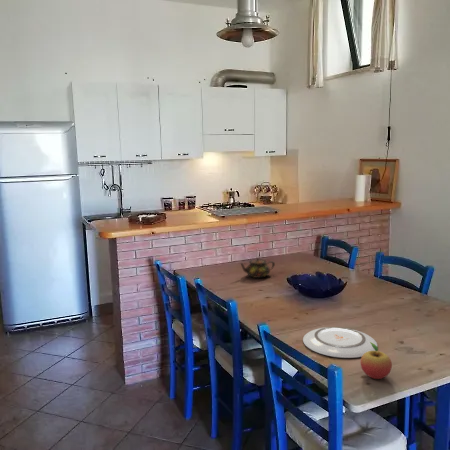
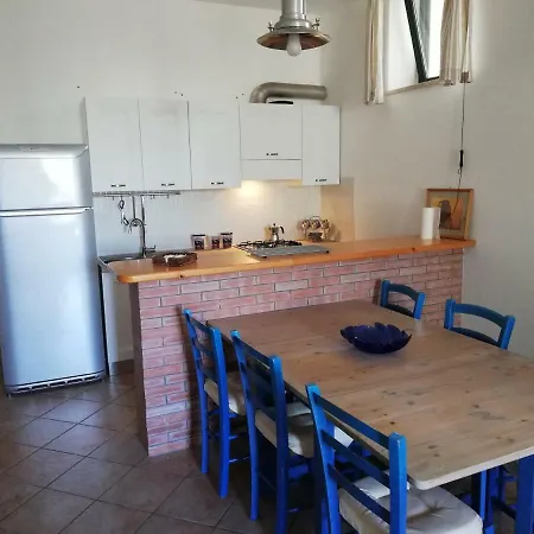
- fruit (376, 361)
- plate (339, 339)
- teapot (257, 266)
